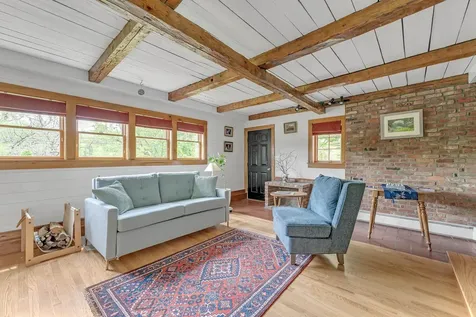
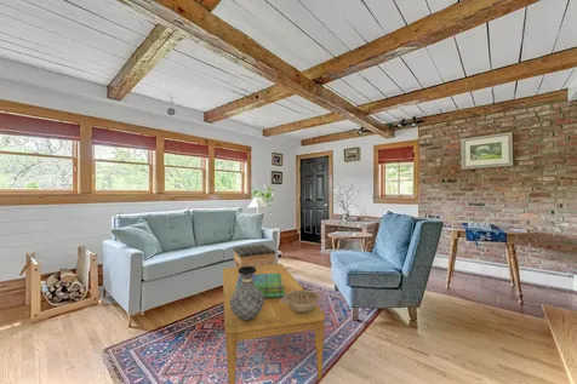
+ vase (246, 292)
+ footstool (253, 264)
+ decorative bowl (301, 302)
+ stack of books (259, 285)
+ coffee table (262, 310)
